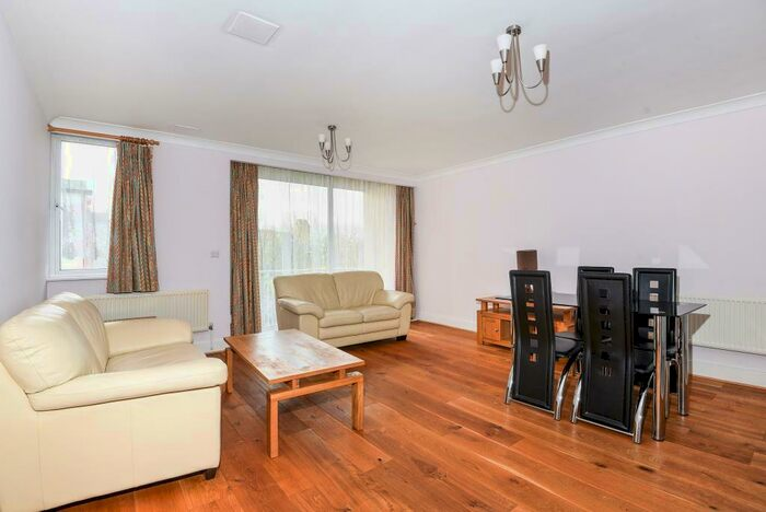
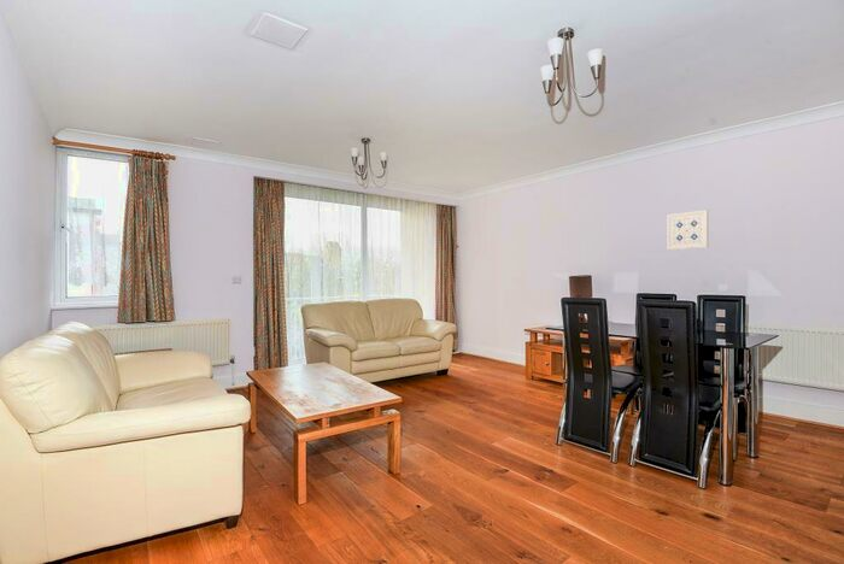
+ wall art (686, 230)
